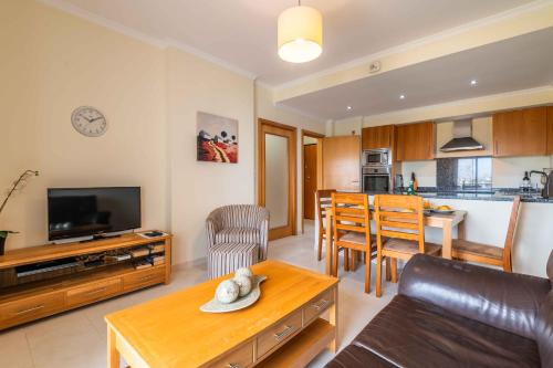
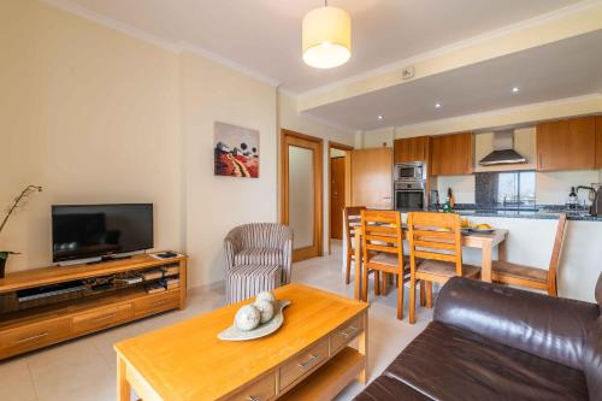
- wall clock (90, 120)
